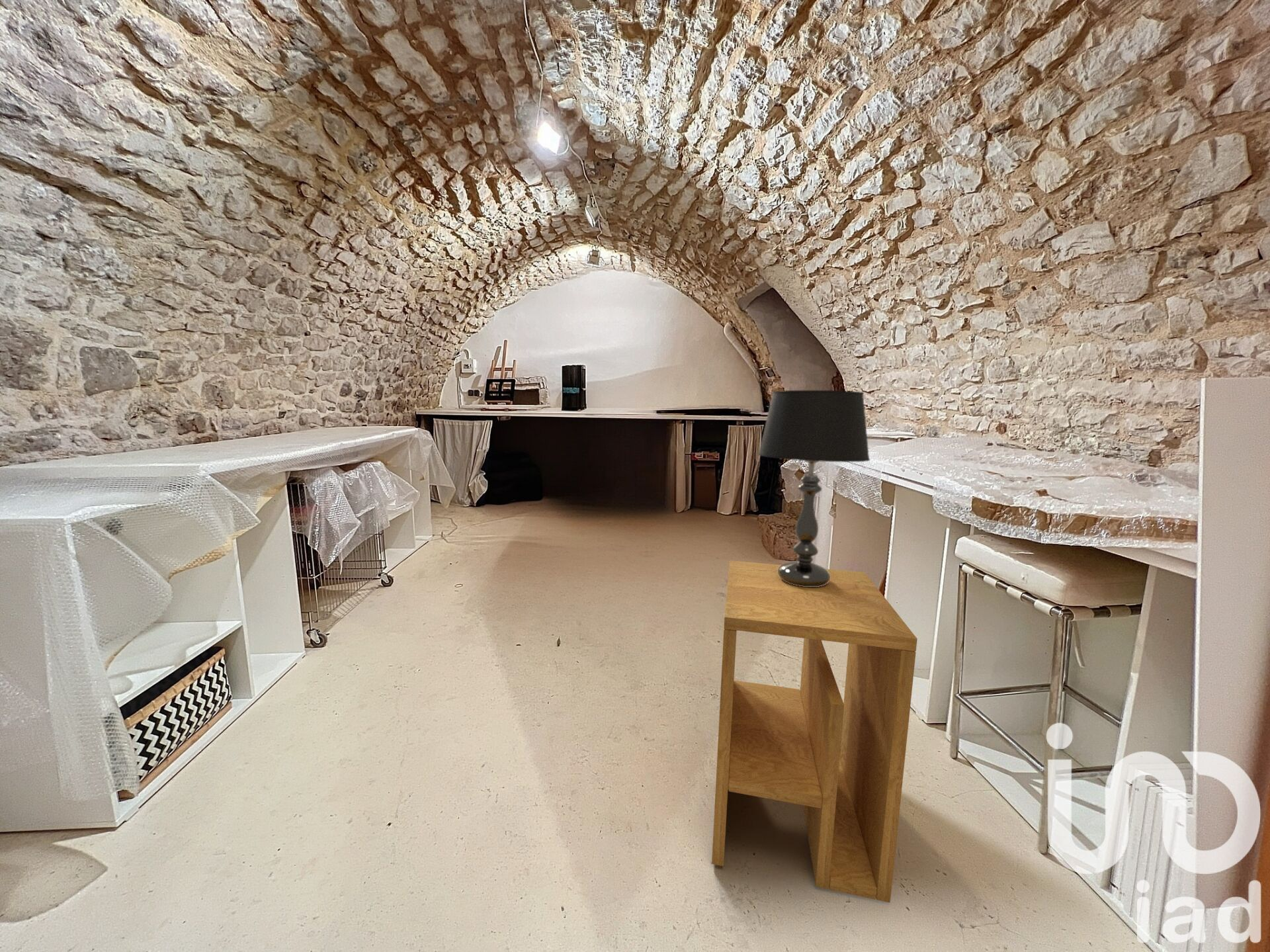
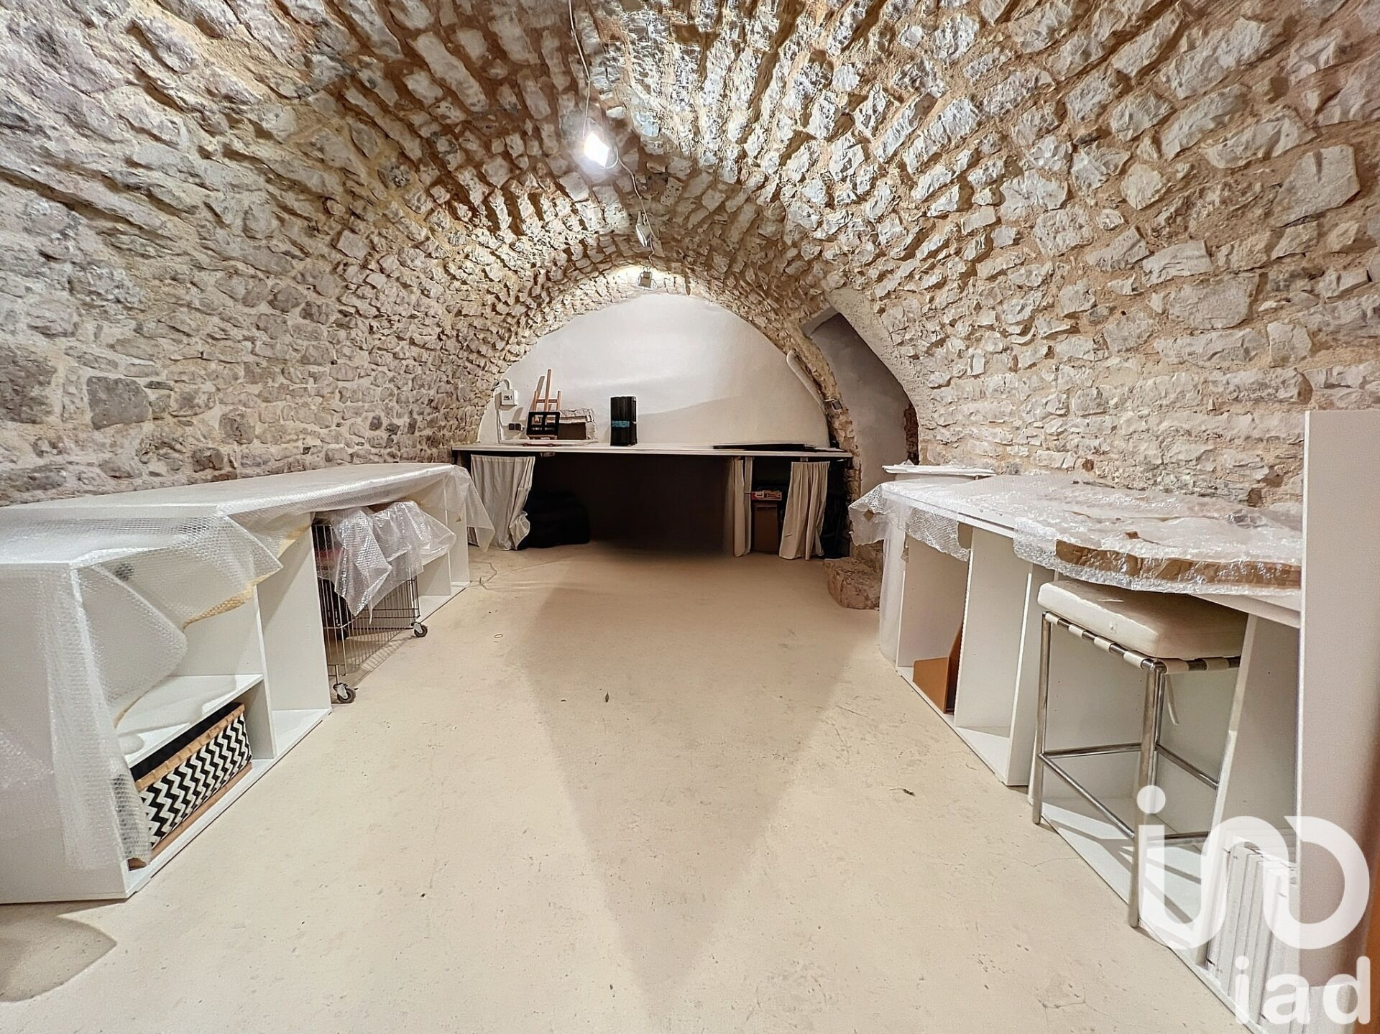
- side table (796, 703)
- table lamp (810, 488)
